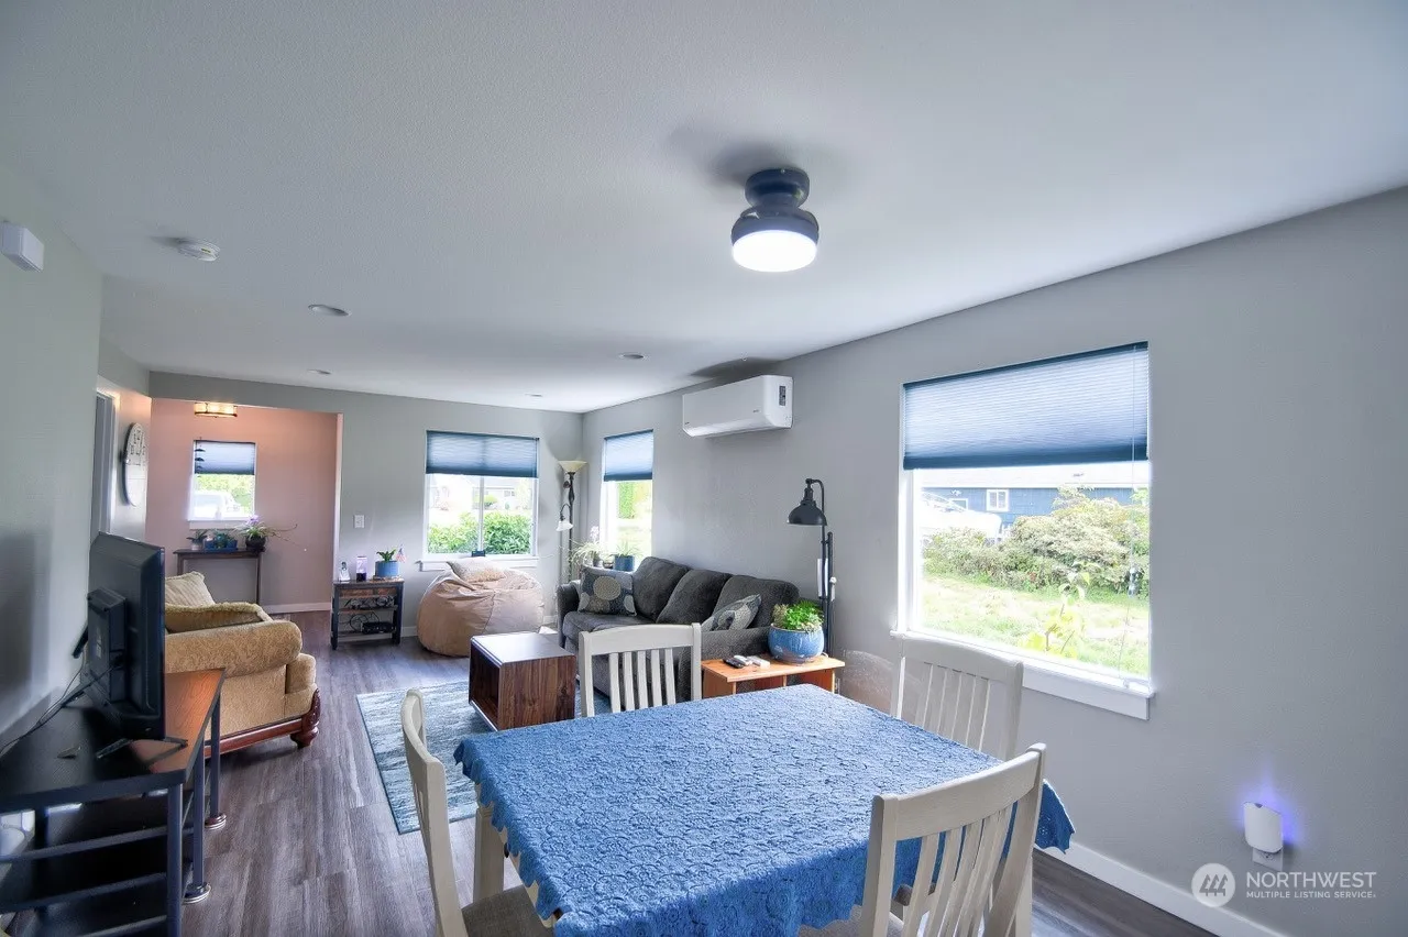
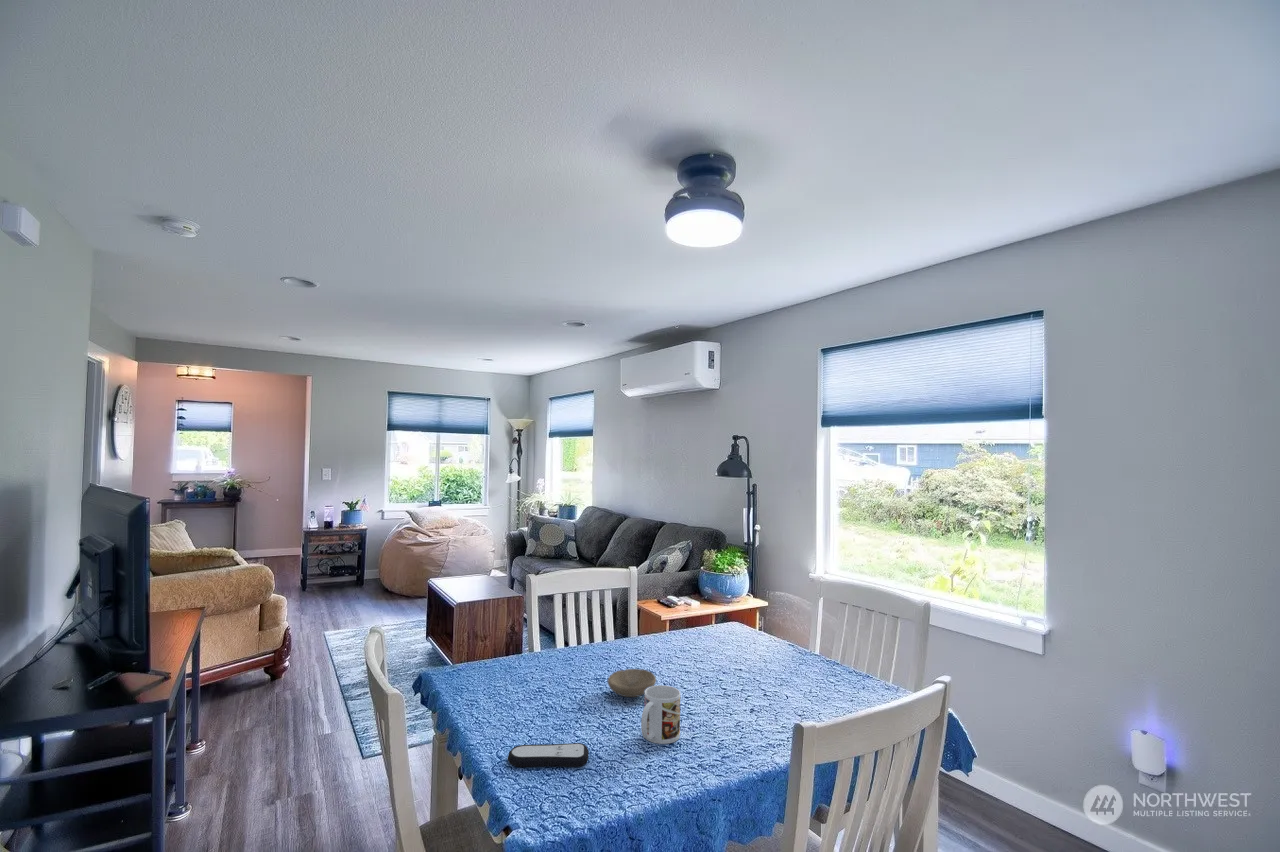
+ mug (657, 716)
+ remote control (548, 754)
+ bowl (631, 685)
